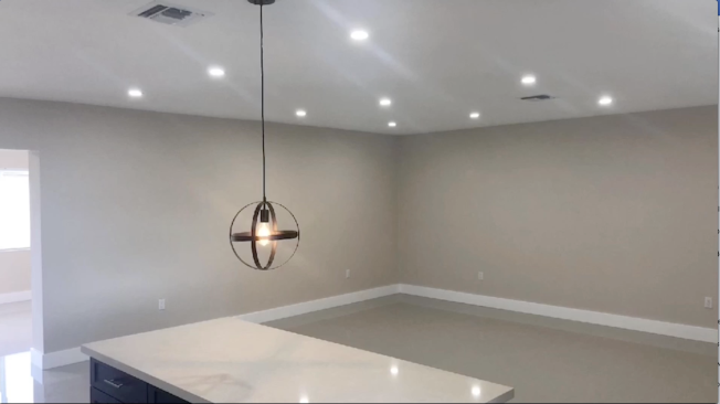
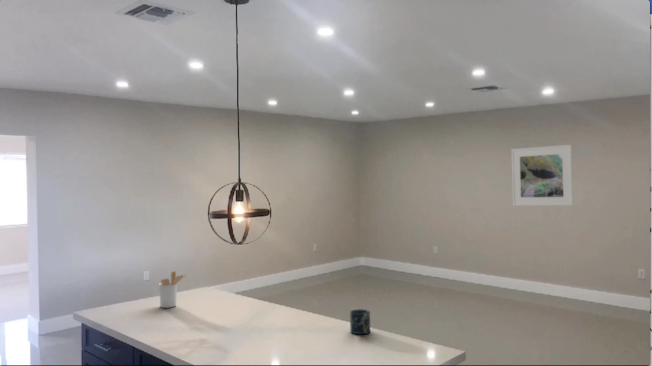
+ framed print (541, 176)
+ utensil holder (172, 289)
+ cup (359, 322)
